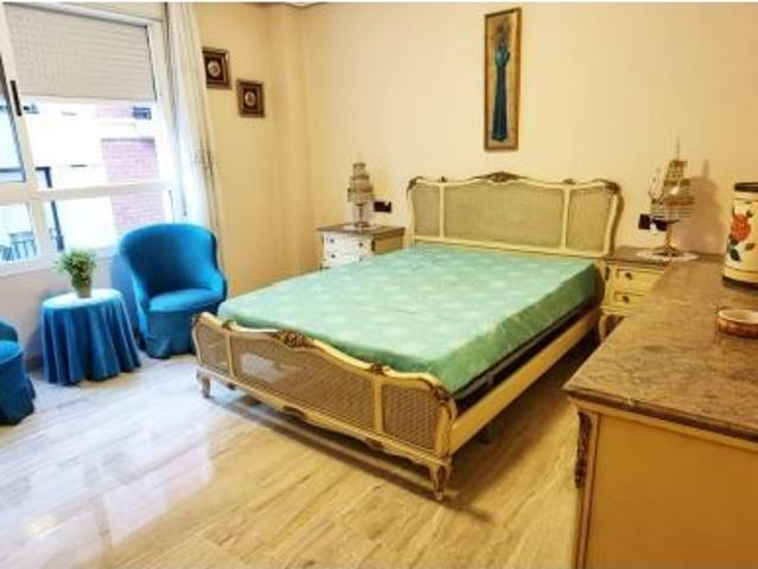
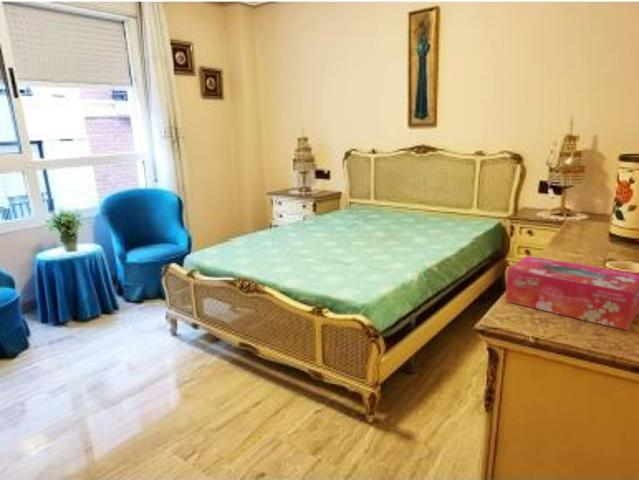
+ tissue box (571, 288)
